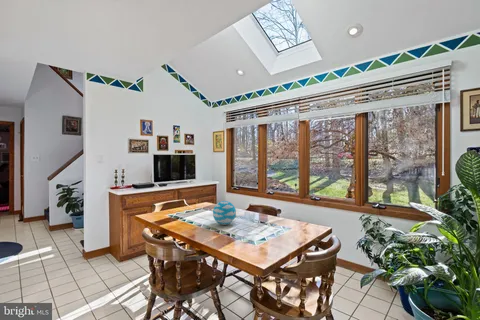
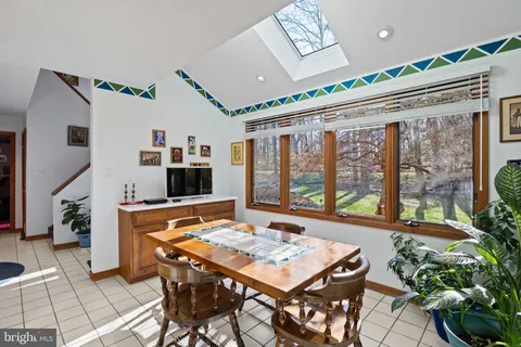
- decorative ball (224, 212)
